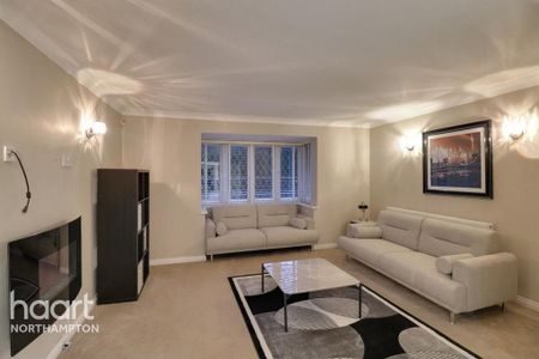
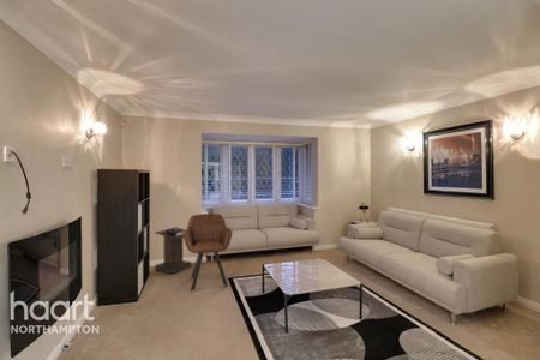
+ lectern (173, 248)
+ armchair (208, 247)
